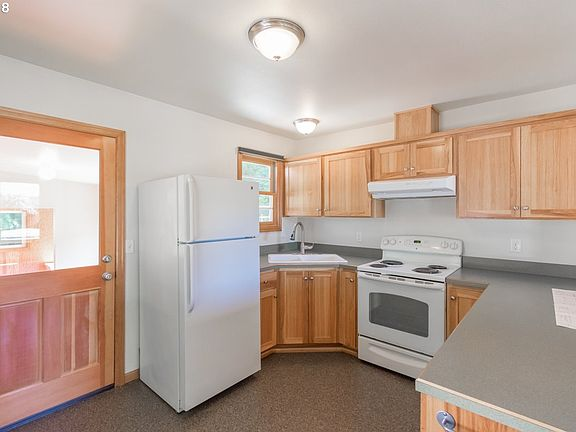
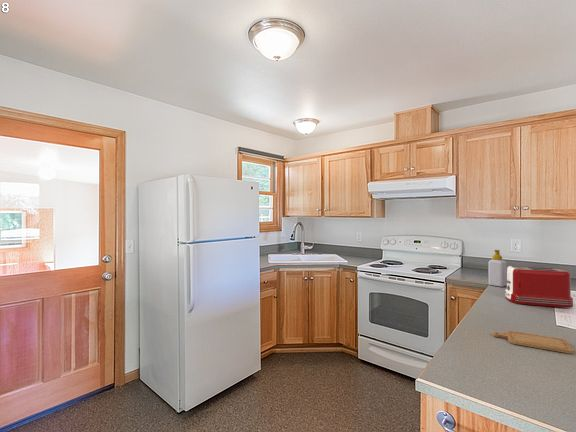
+ soap bottle (497, 267)
+ chopping board (529, 339)
+ toaster (537, 285)
